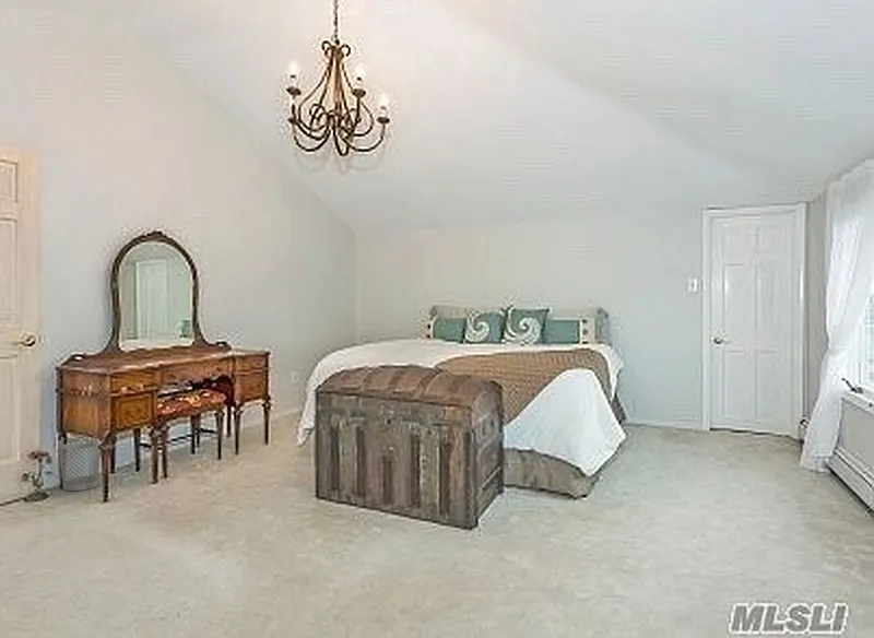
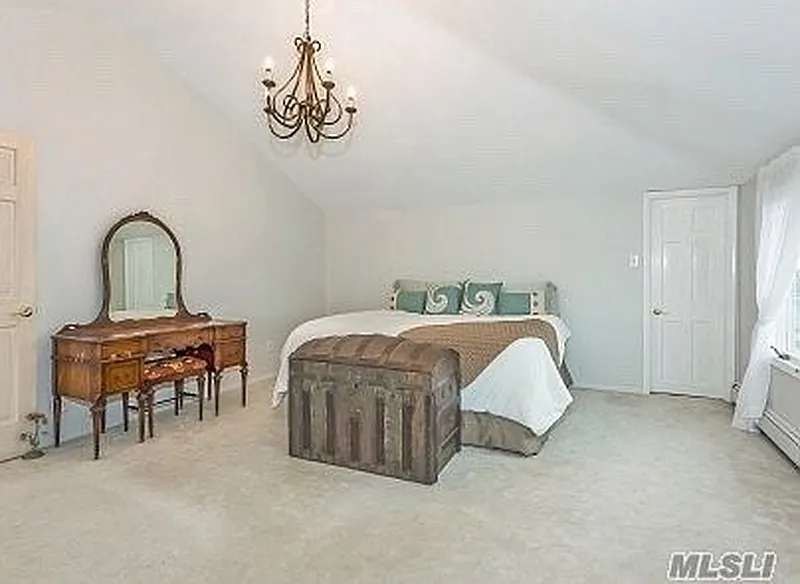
- wastebasket (80, 462)
